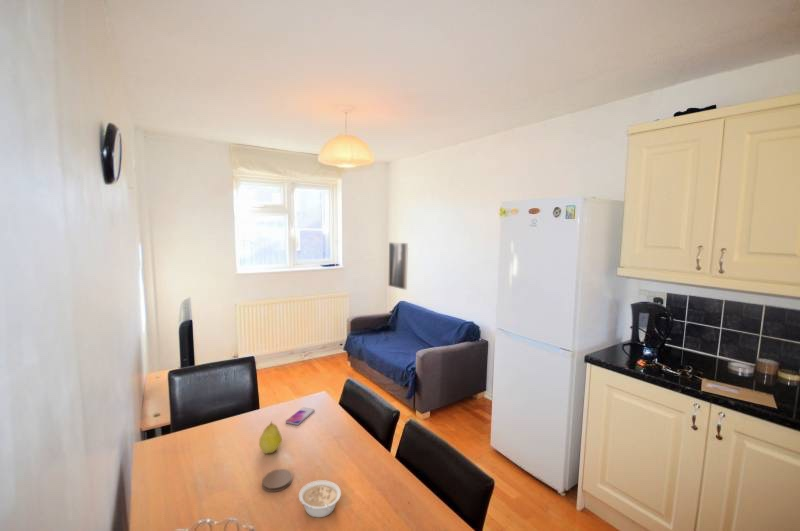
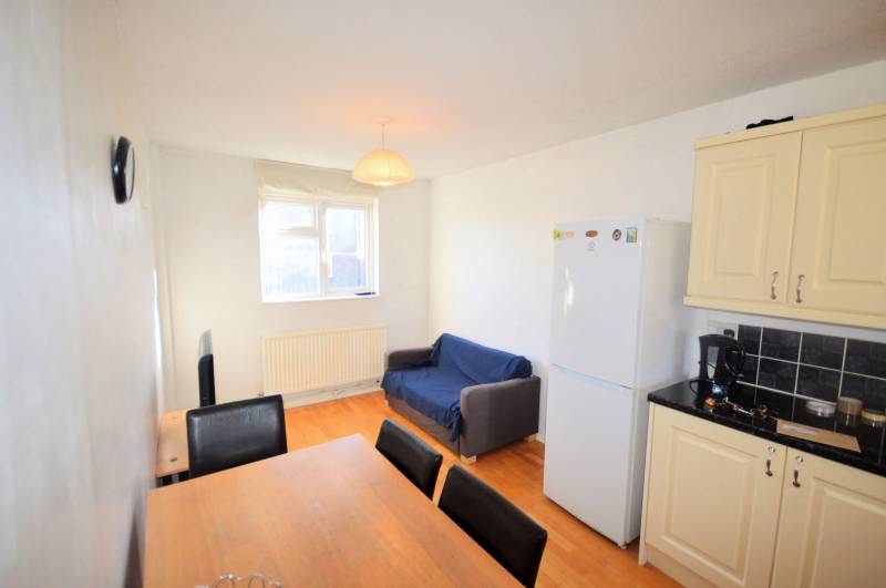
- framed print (397, 265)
- fruit (271, 436)
- coaster (277, 480)
- legume (321, 499)
- smartphone (300, 415)
